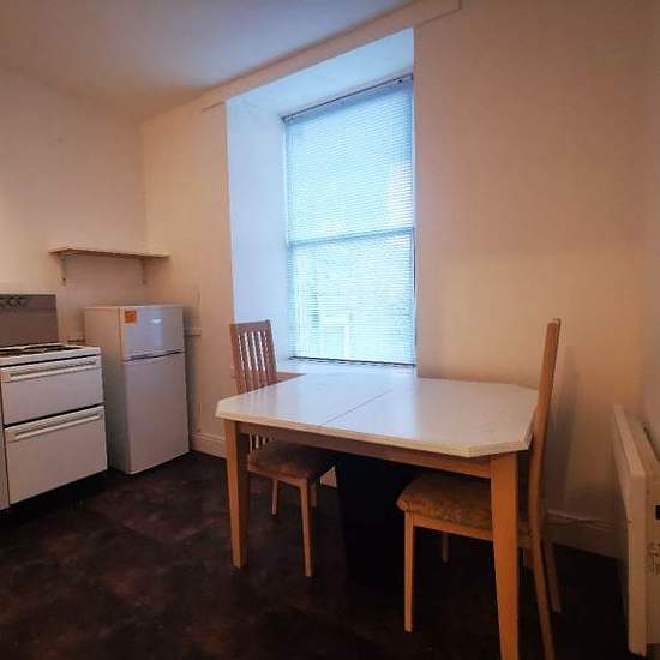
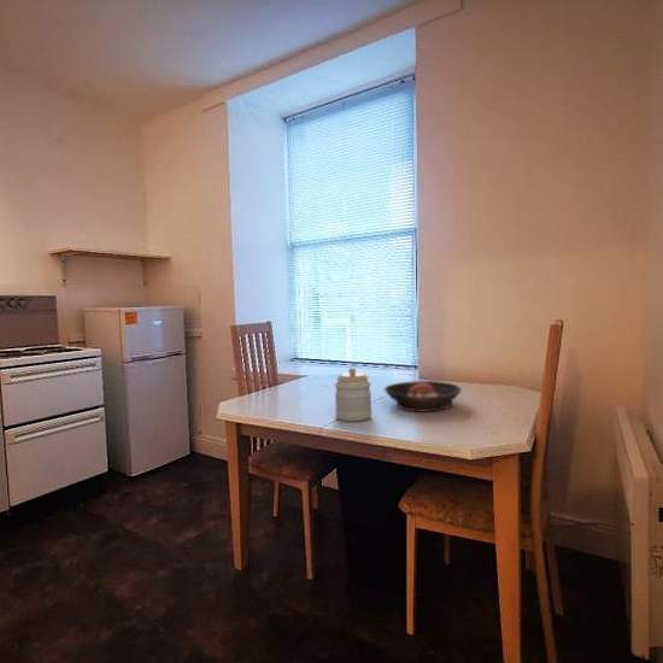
+ bowl (422, 394)
+ jar (352, 392)
